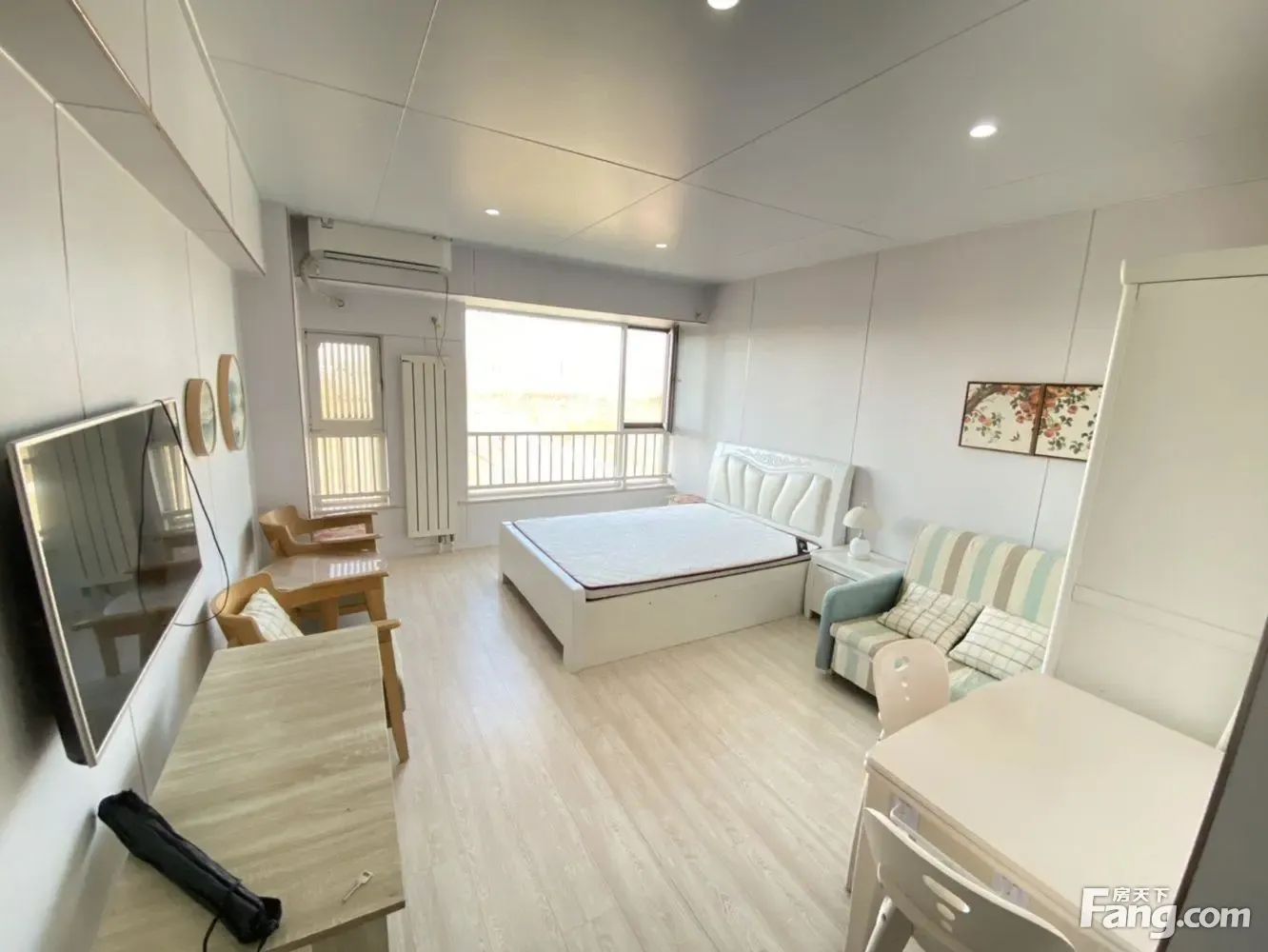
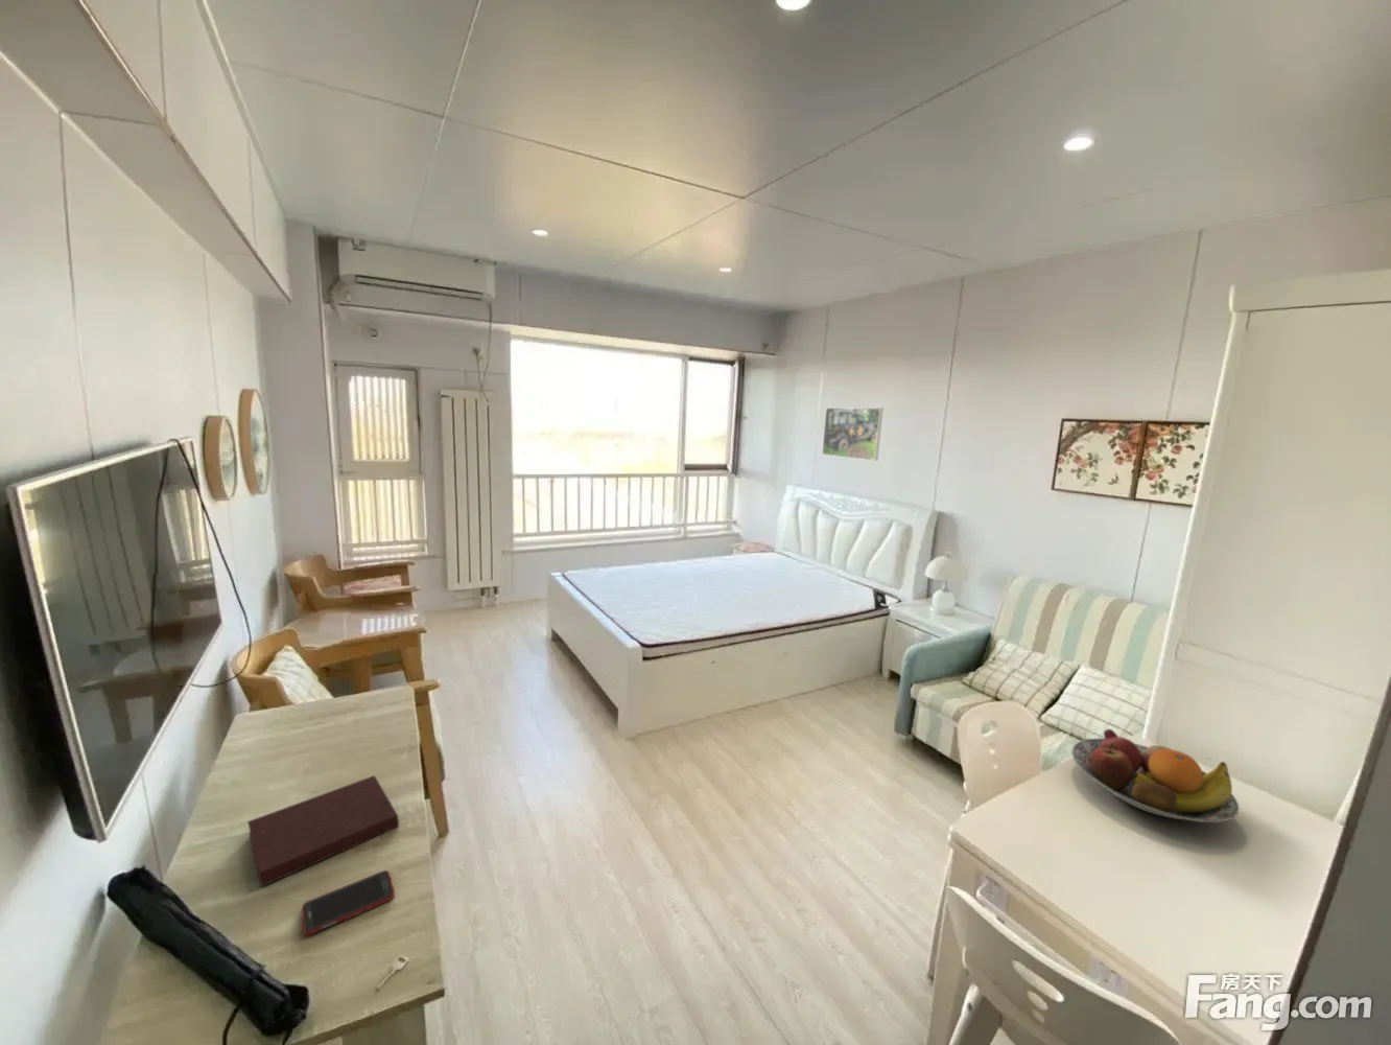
+ fruit bowl (1150, 771)
+ notebook (324, 824)
+ cell phone (349, 901)
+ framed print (850, 432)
